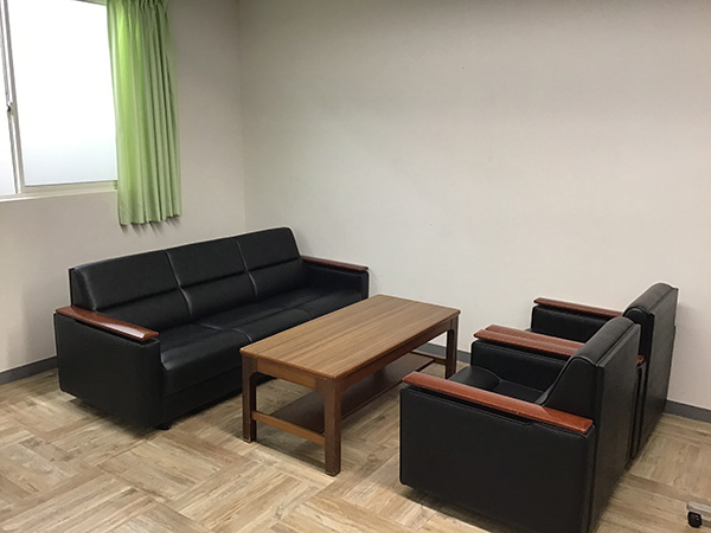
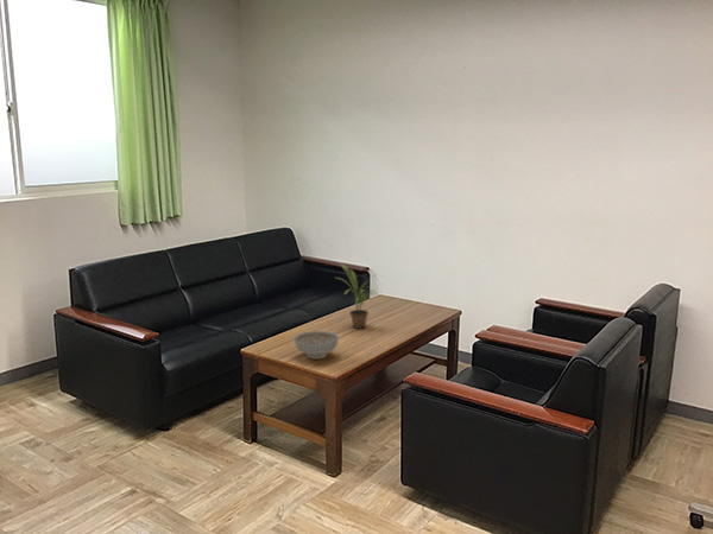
+ potted plant (355, 295)
+ decorative bowl (316, 347)
